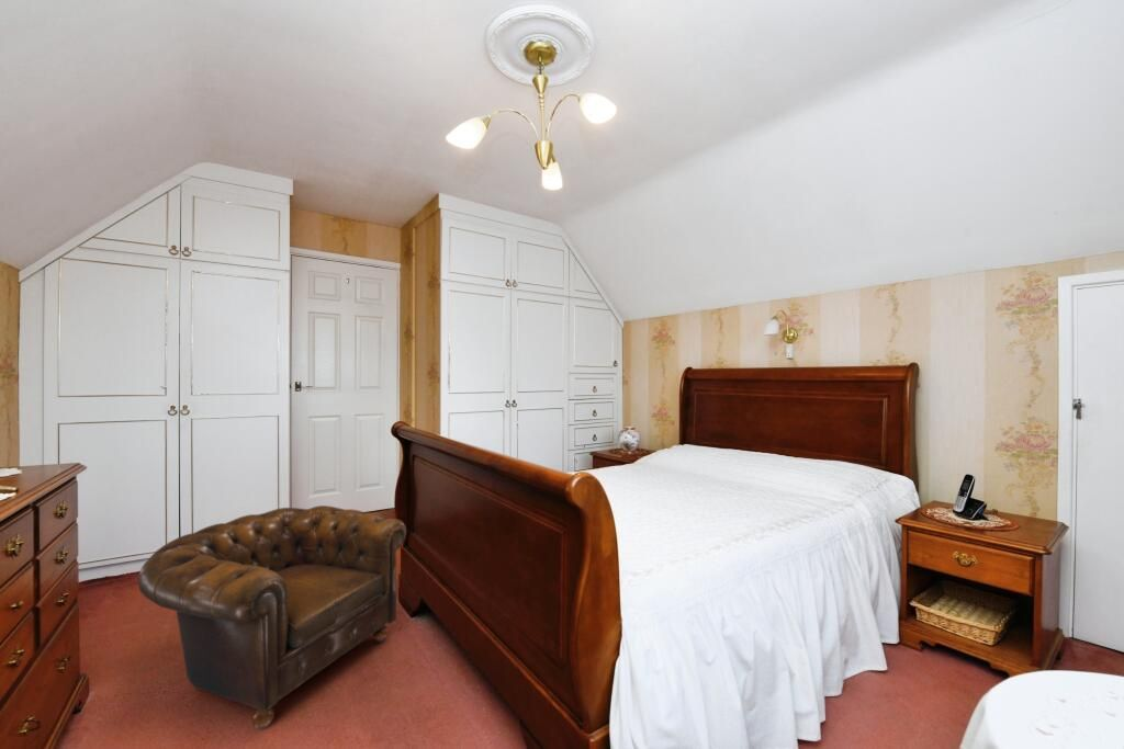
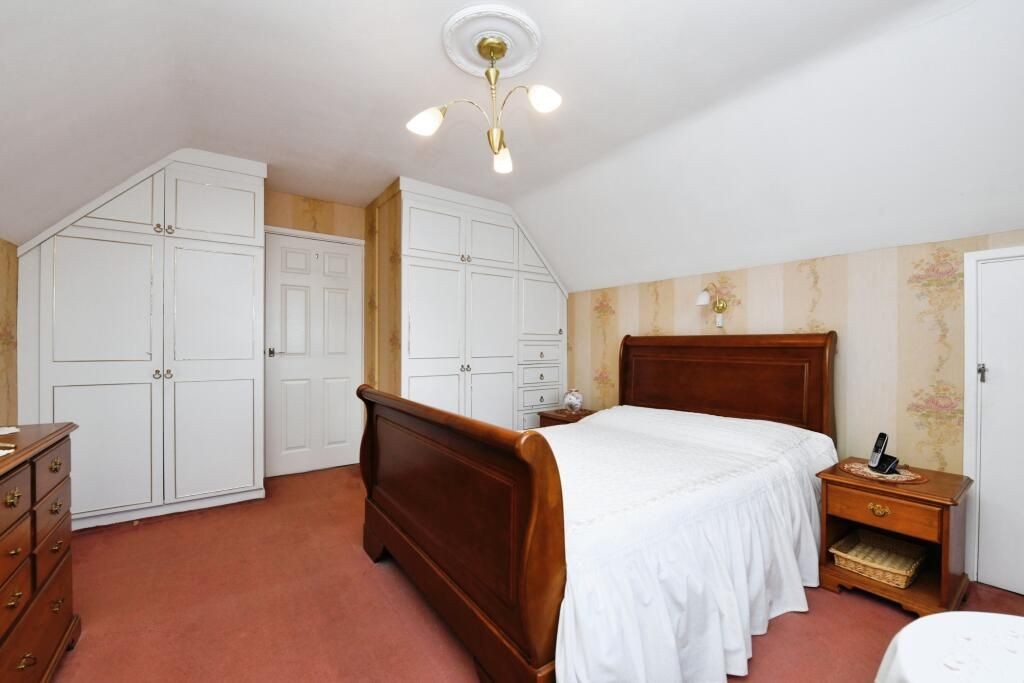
- armchair (278, 594)
